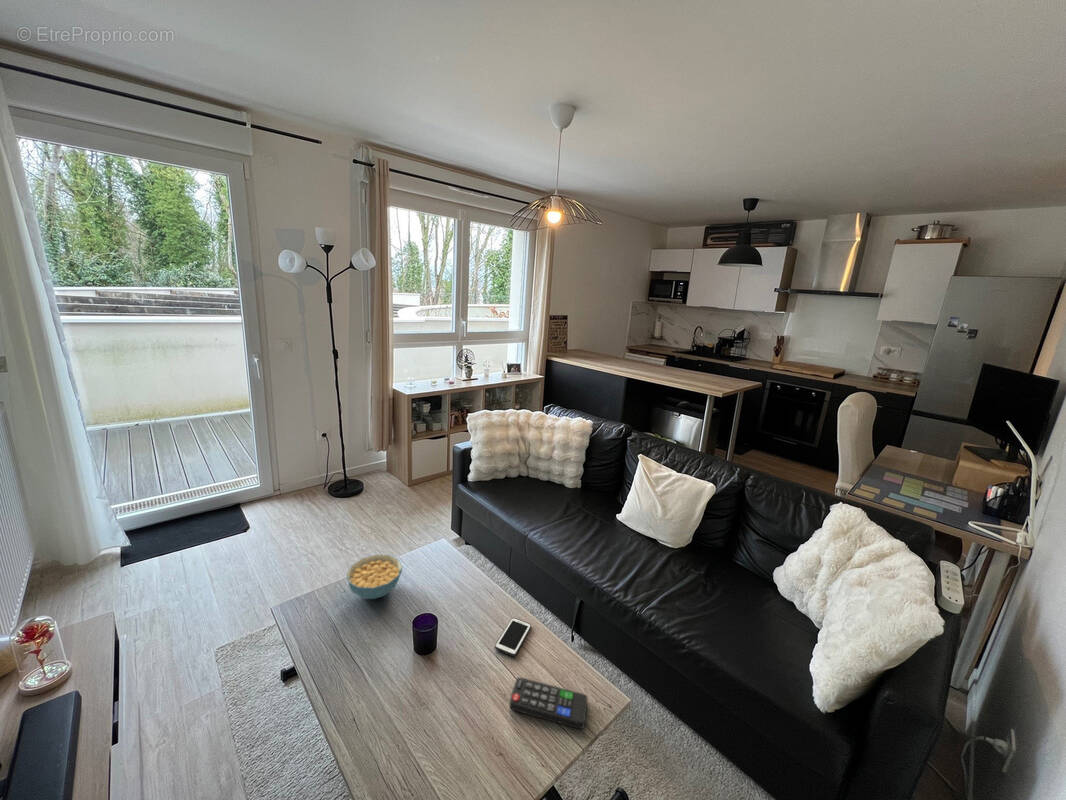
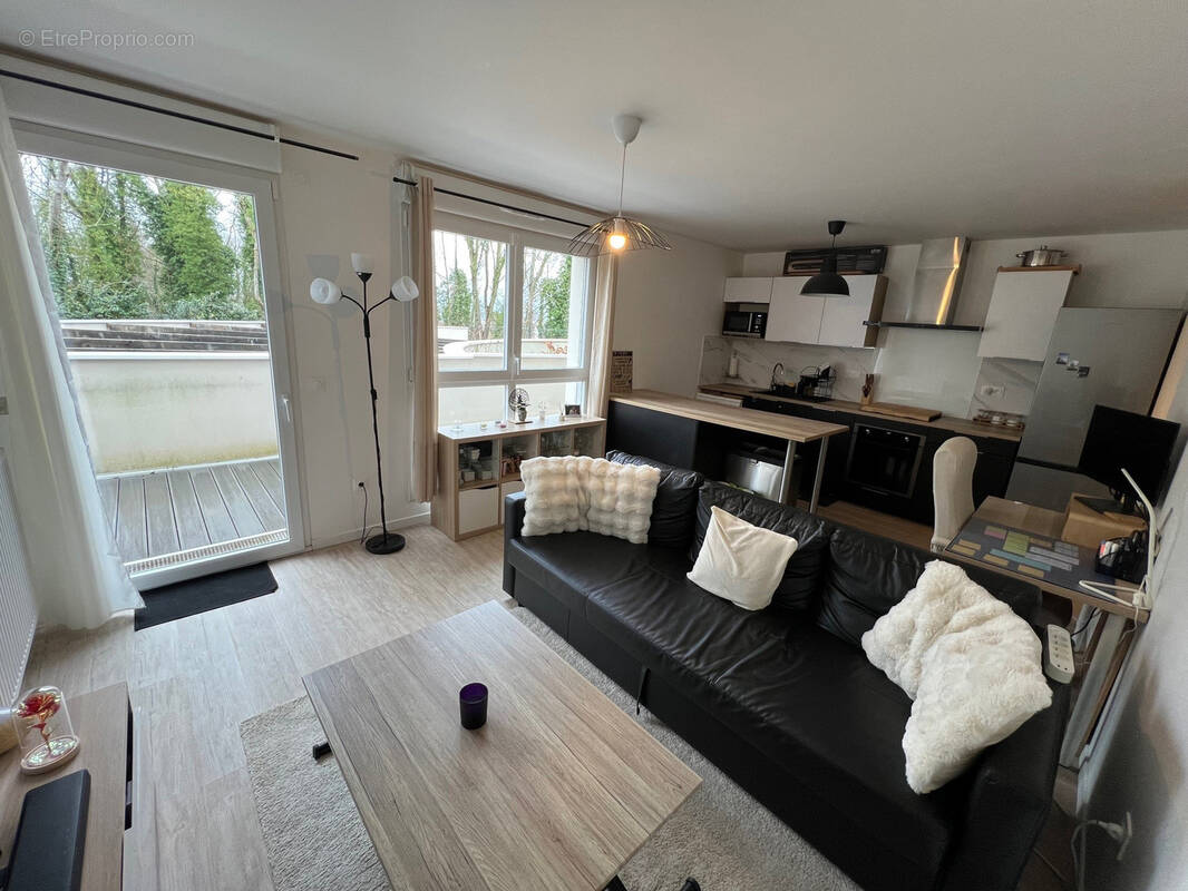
- remote control (548, 701)
- cell phone (513, 636)
- cereal bowl (375, 581)
